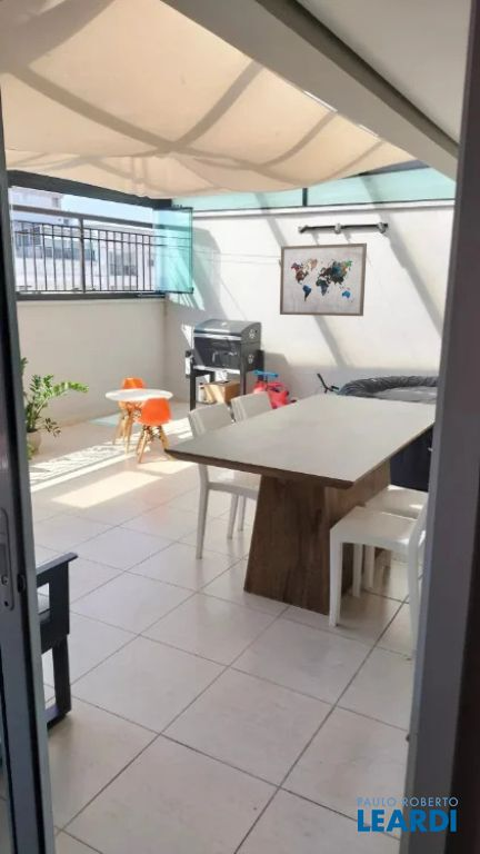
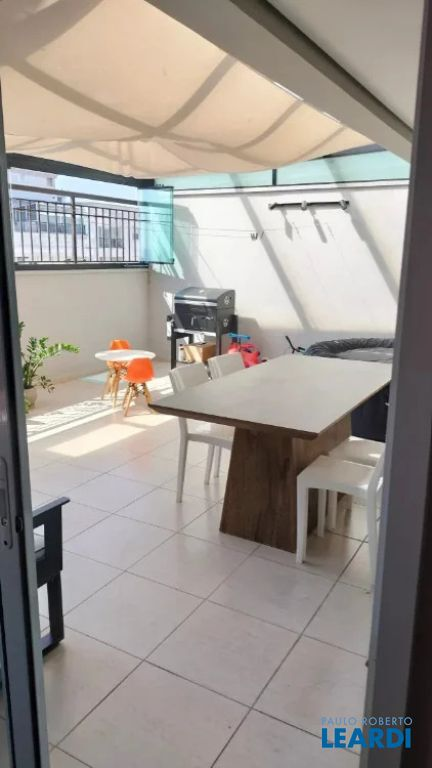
- wall art (321, 280)
